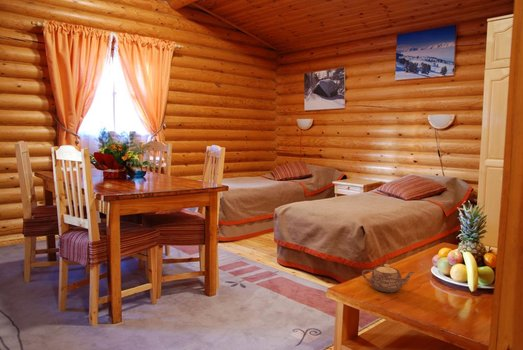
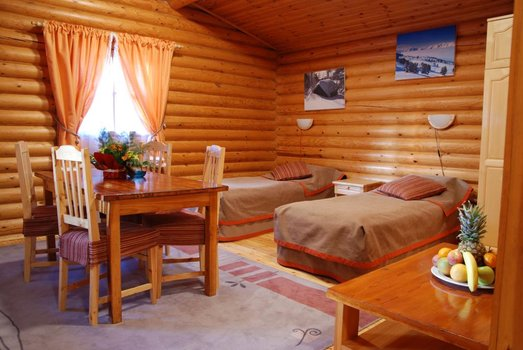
- teapot (388, 276)
